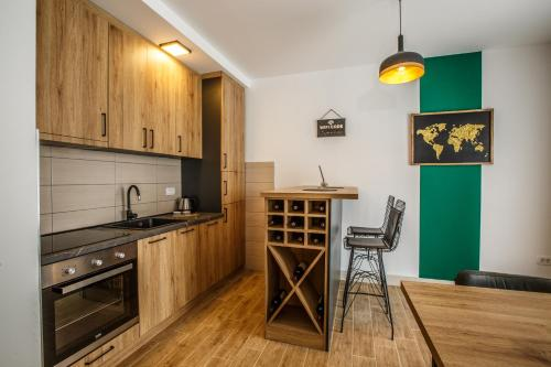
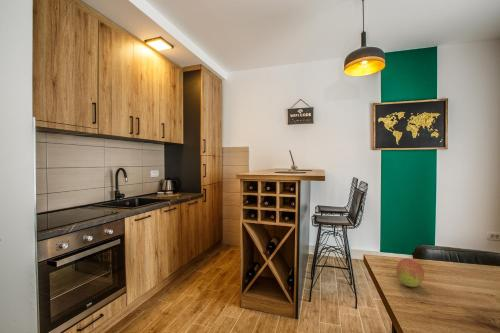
+ fruit (409, 272)
